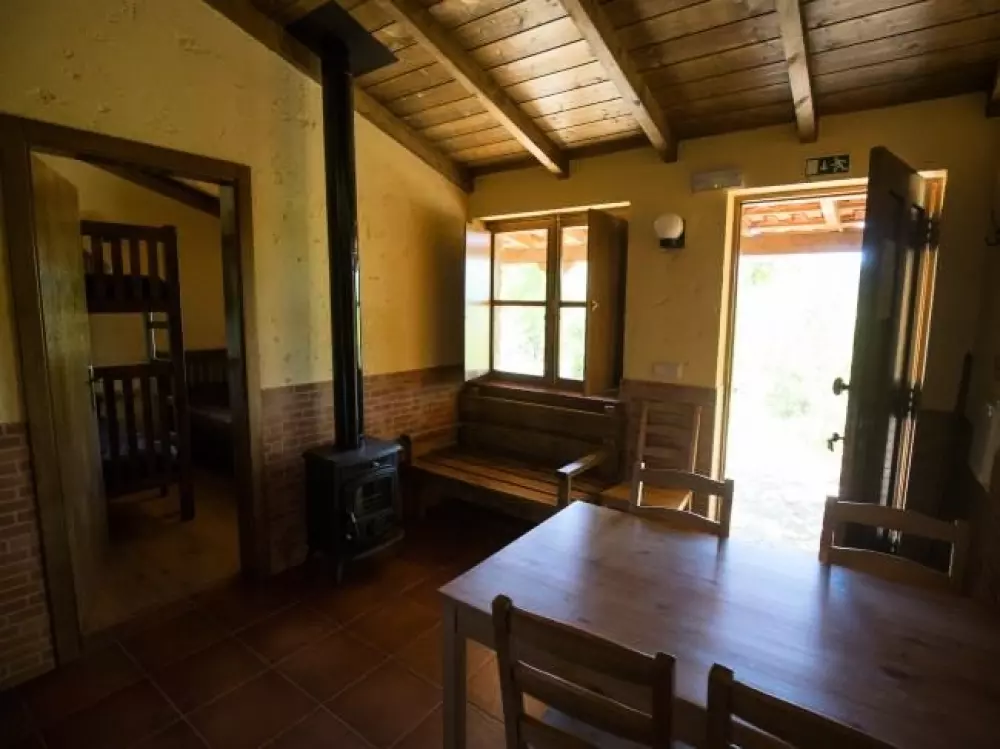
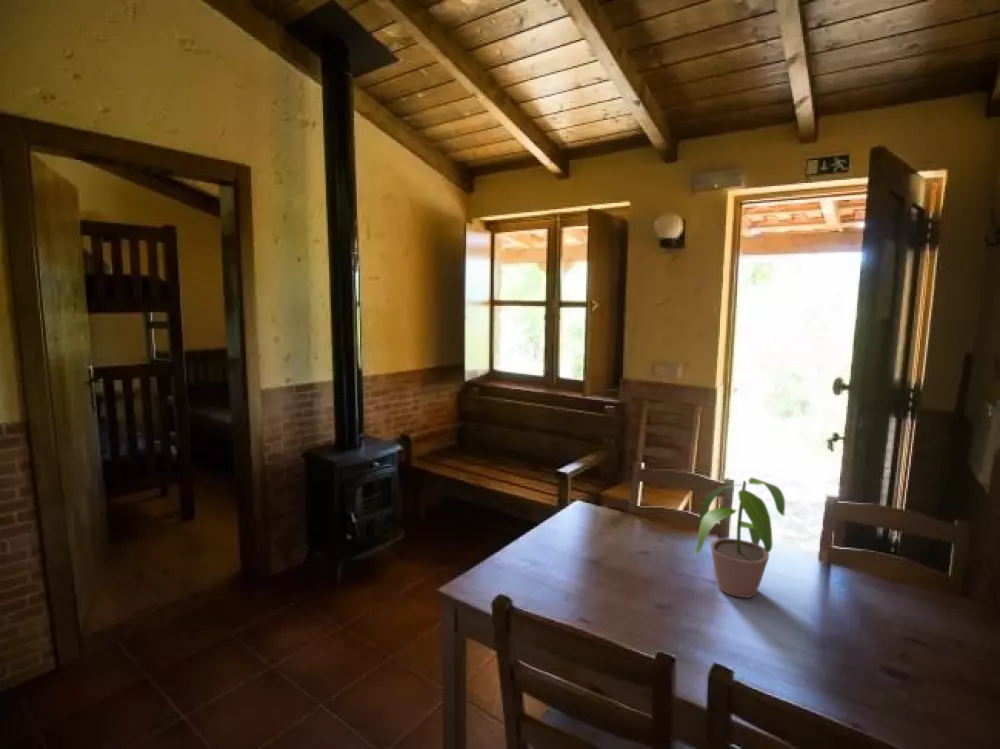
+ potted plant (739, 535)
